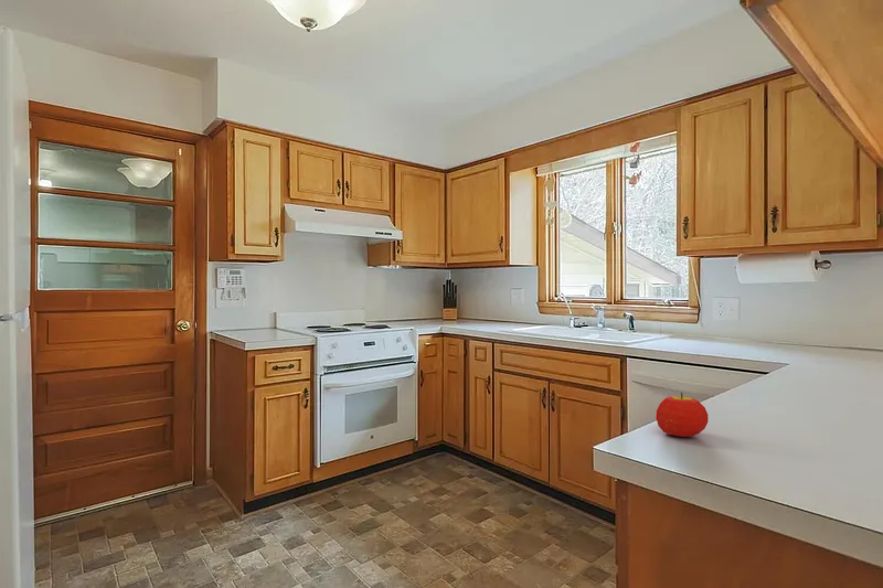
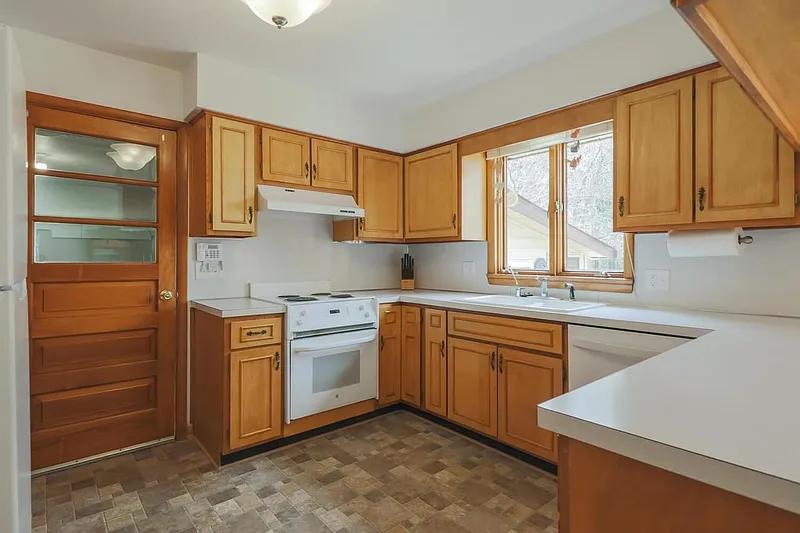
- fruit (680, 413)
